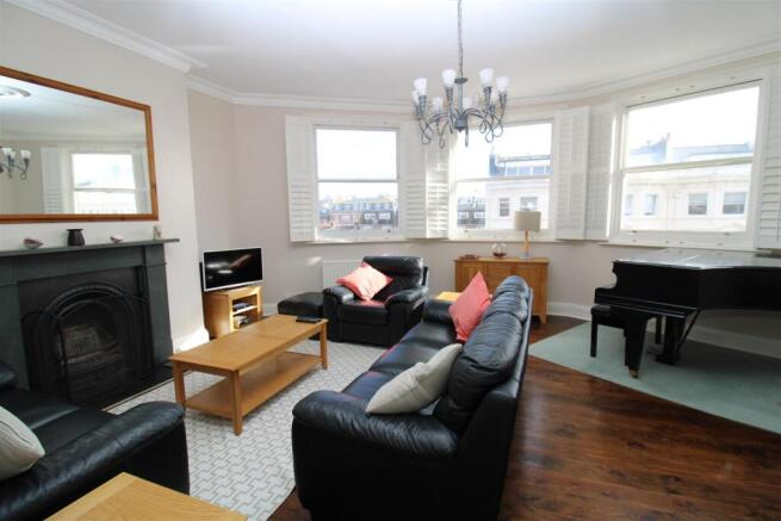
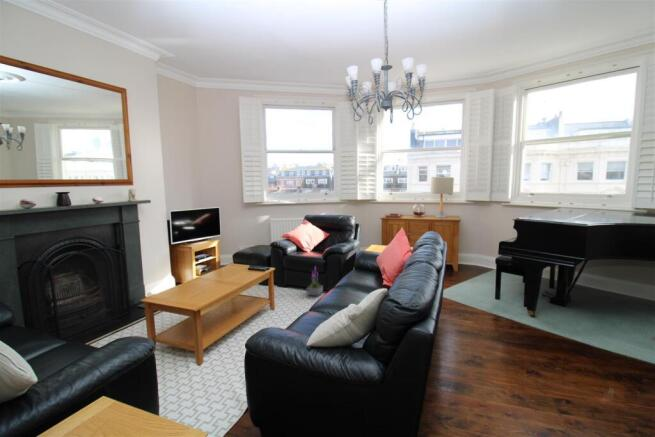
+ potted plant (314, 280)
